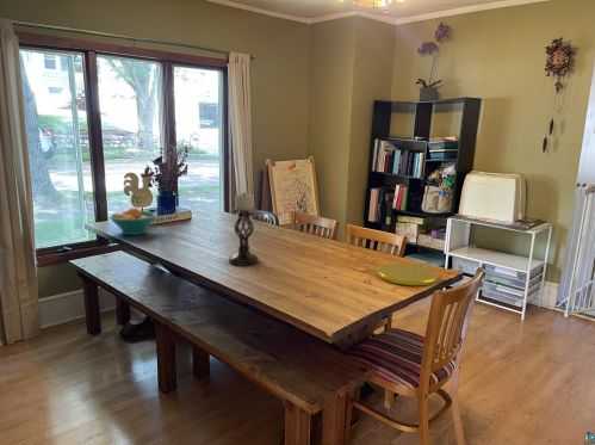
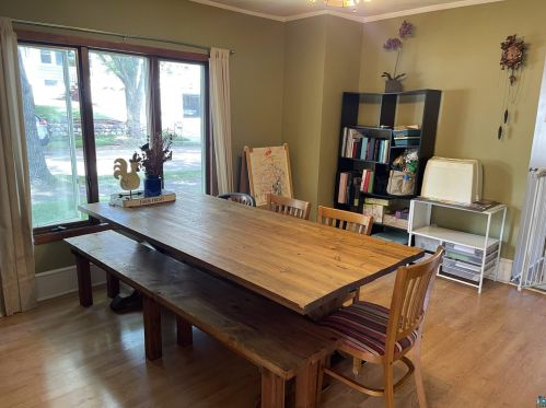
- plate (407, 273)
- candle holder (243, 227)
- fruit bowl (134, 220)
